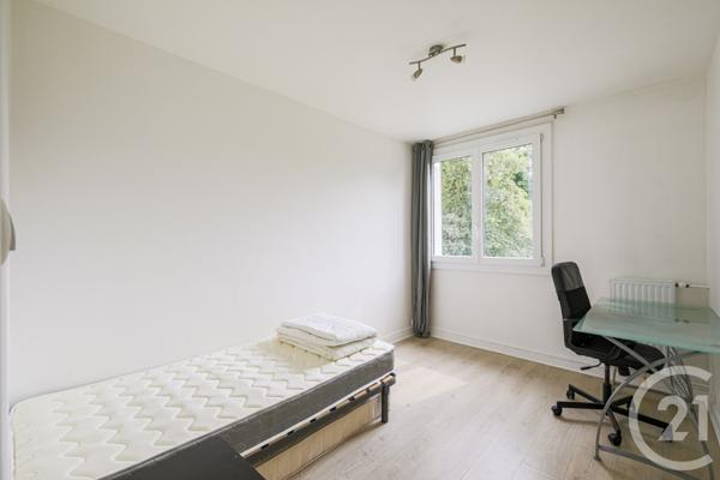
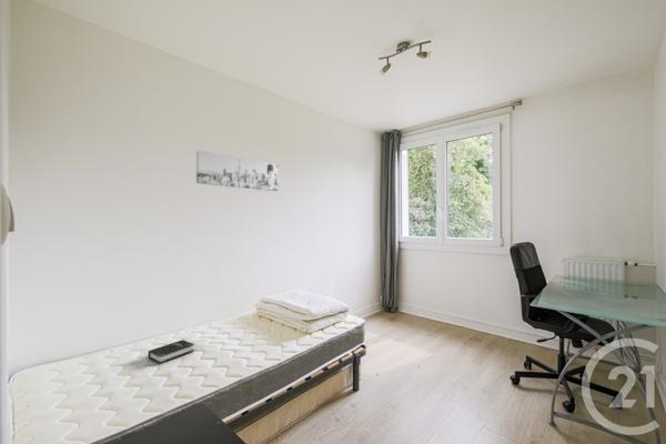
+ hardback book (171, 351)
+ wall art (241, 172)
